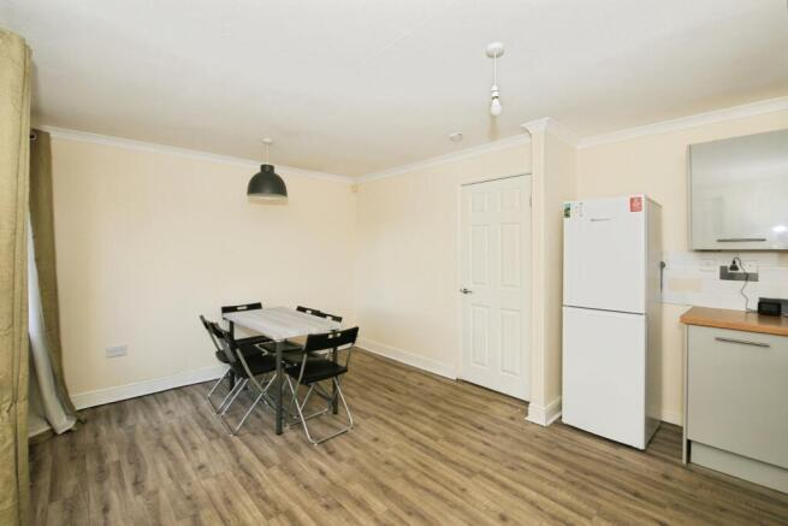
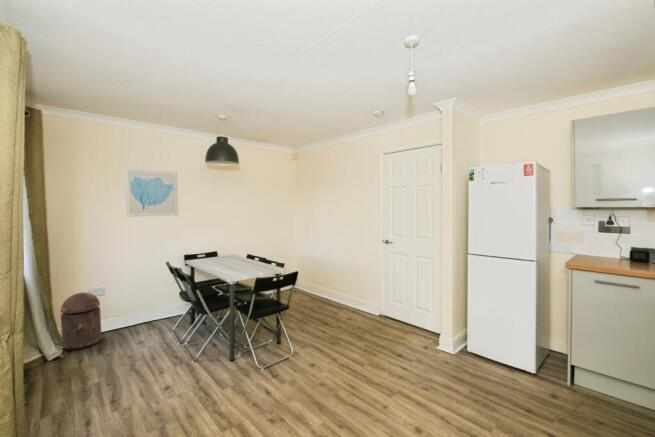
+ trash can (81, 318)
+ wall art (152, 193)
